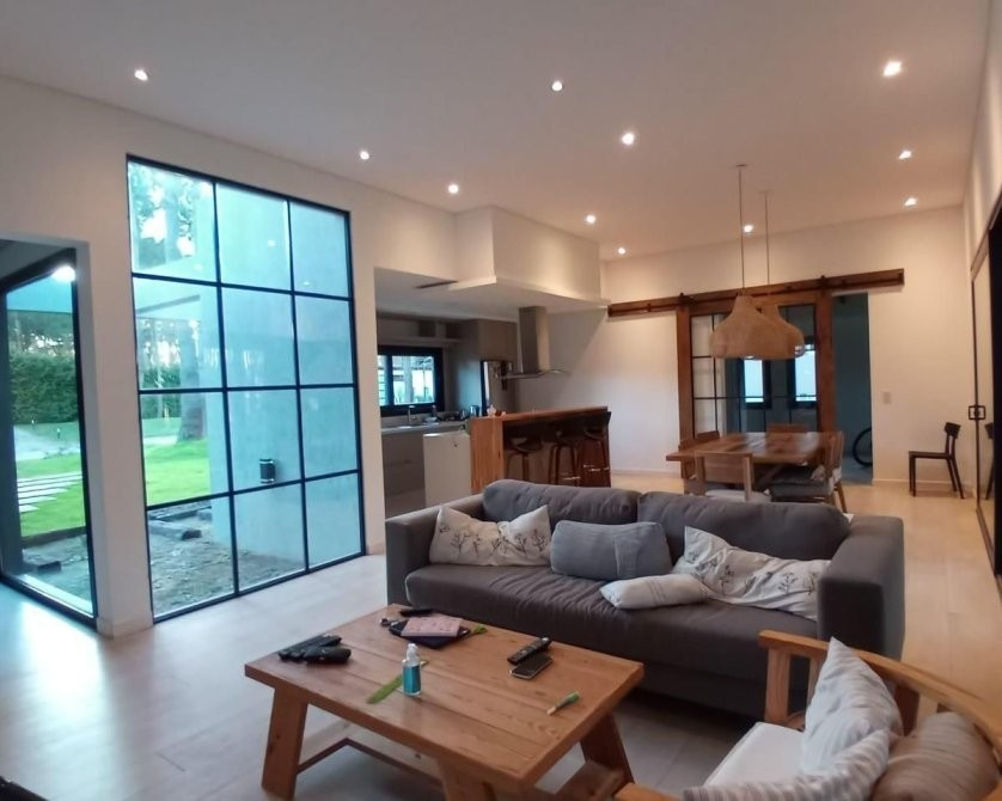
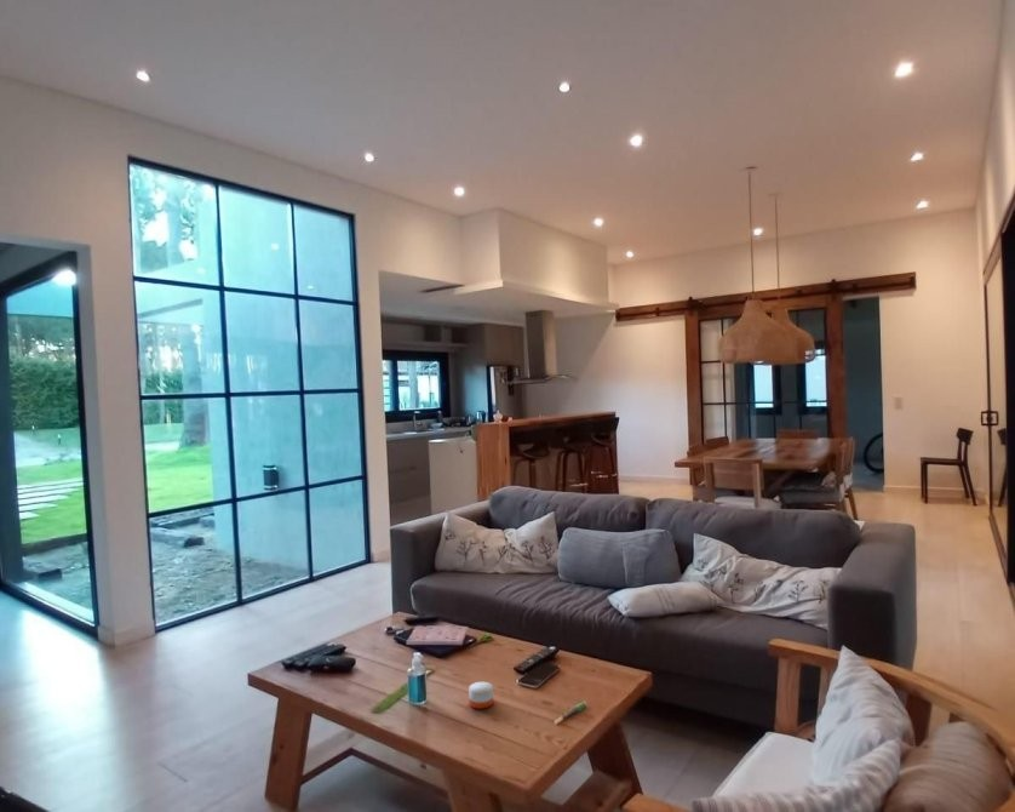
+ candle (480, 686)
